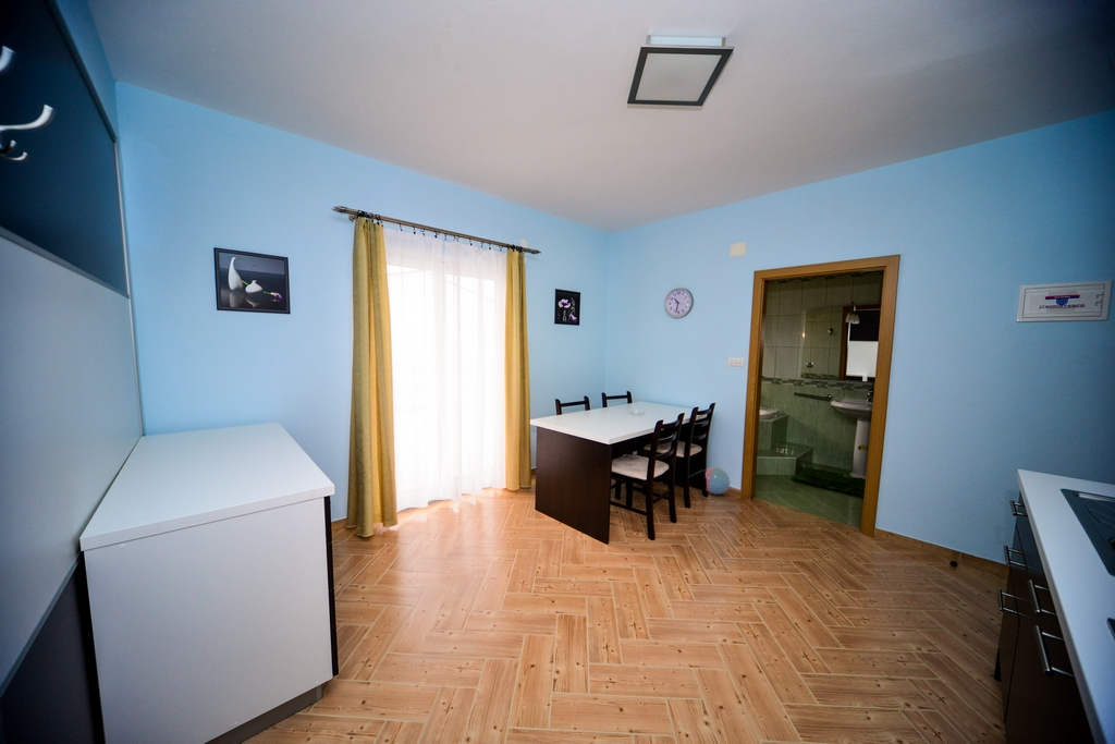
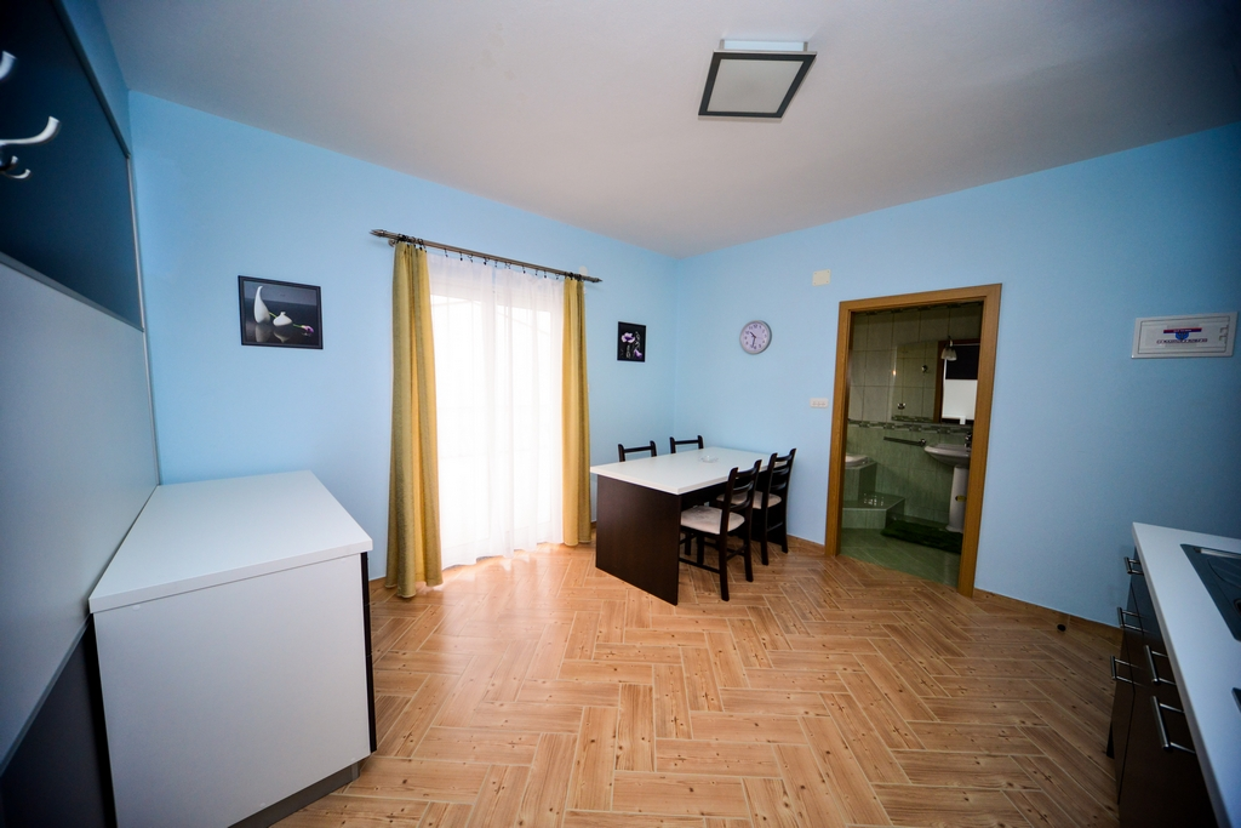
- ball (715, 480)
